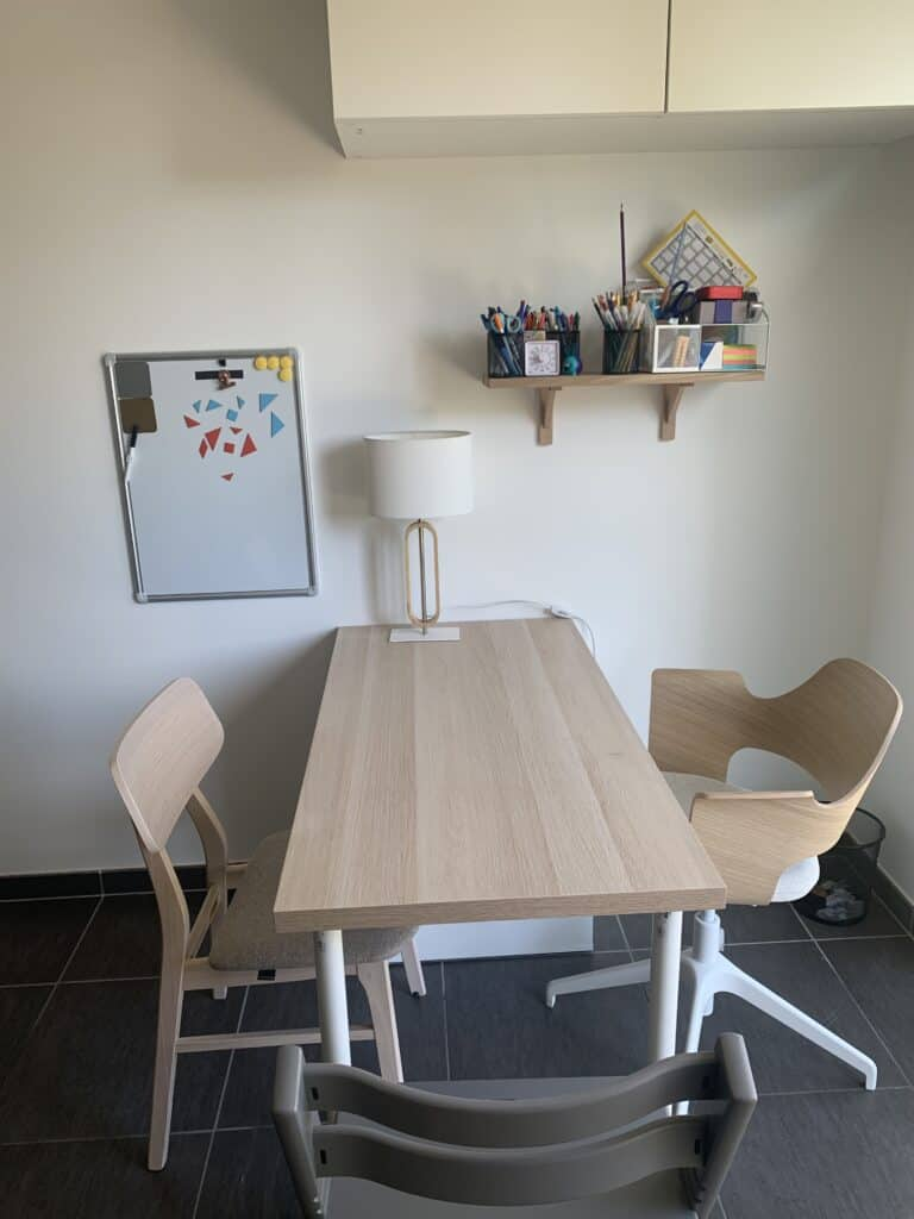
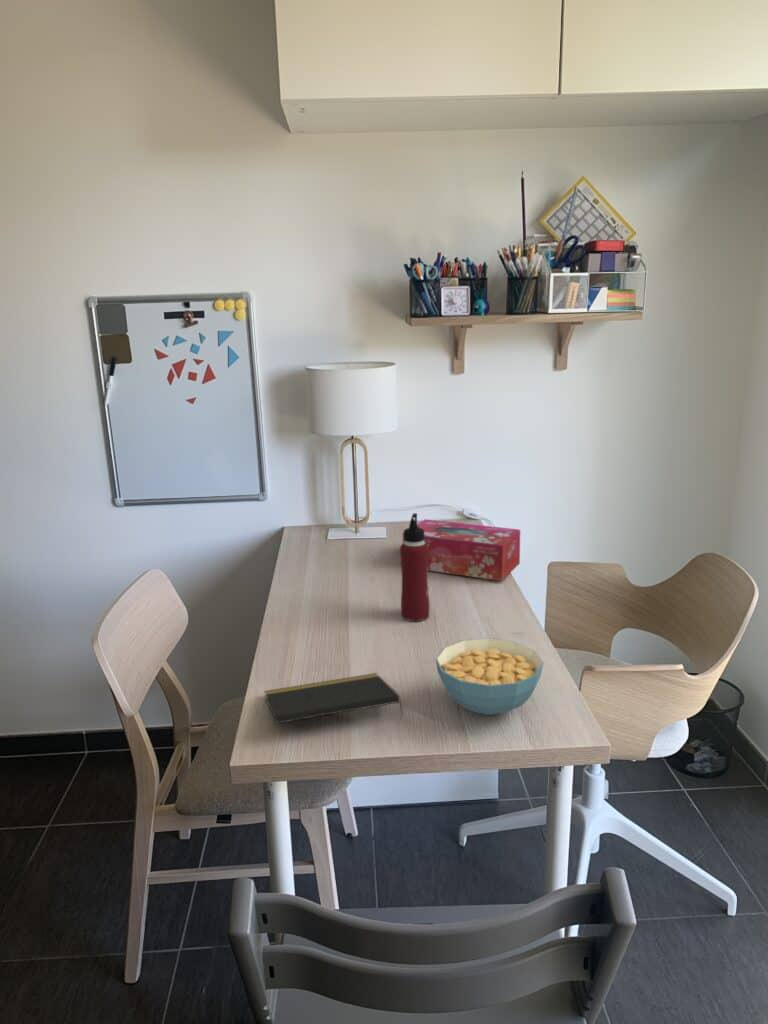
+ water bottle (414, 566)
+ cereal bowl (488, 683)
+ tissue box (461, 548)
+ notepad (329, 696)
